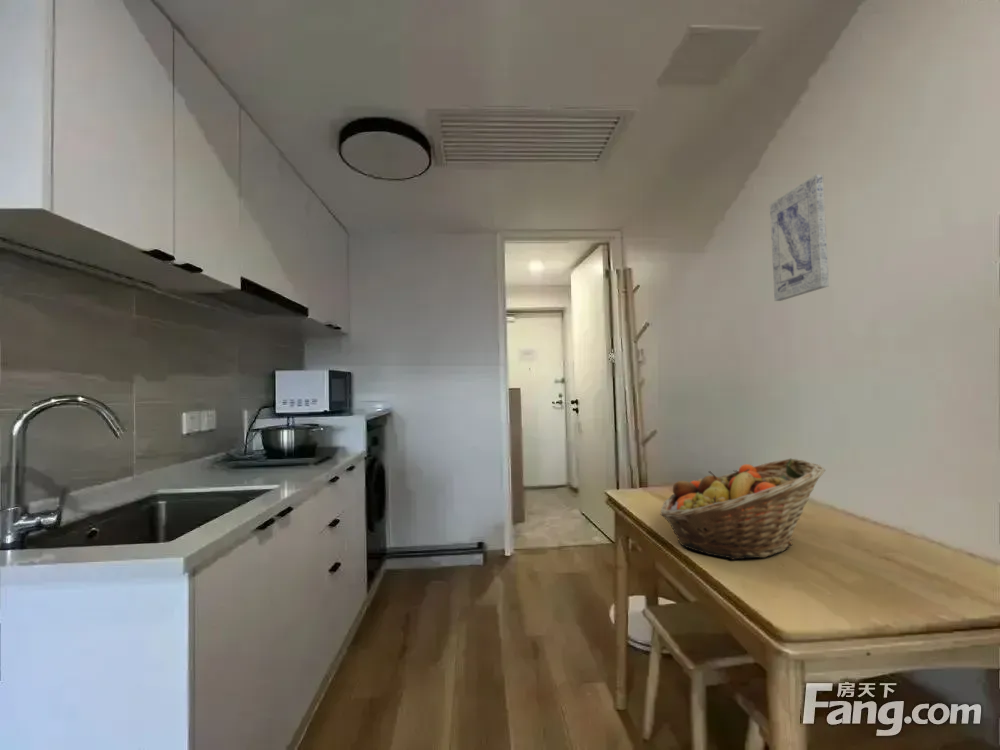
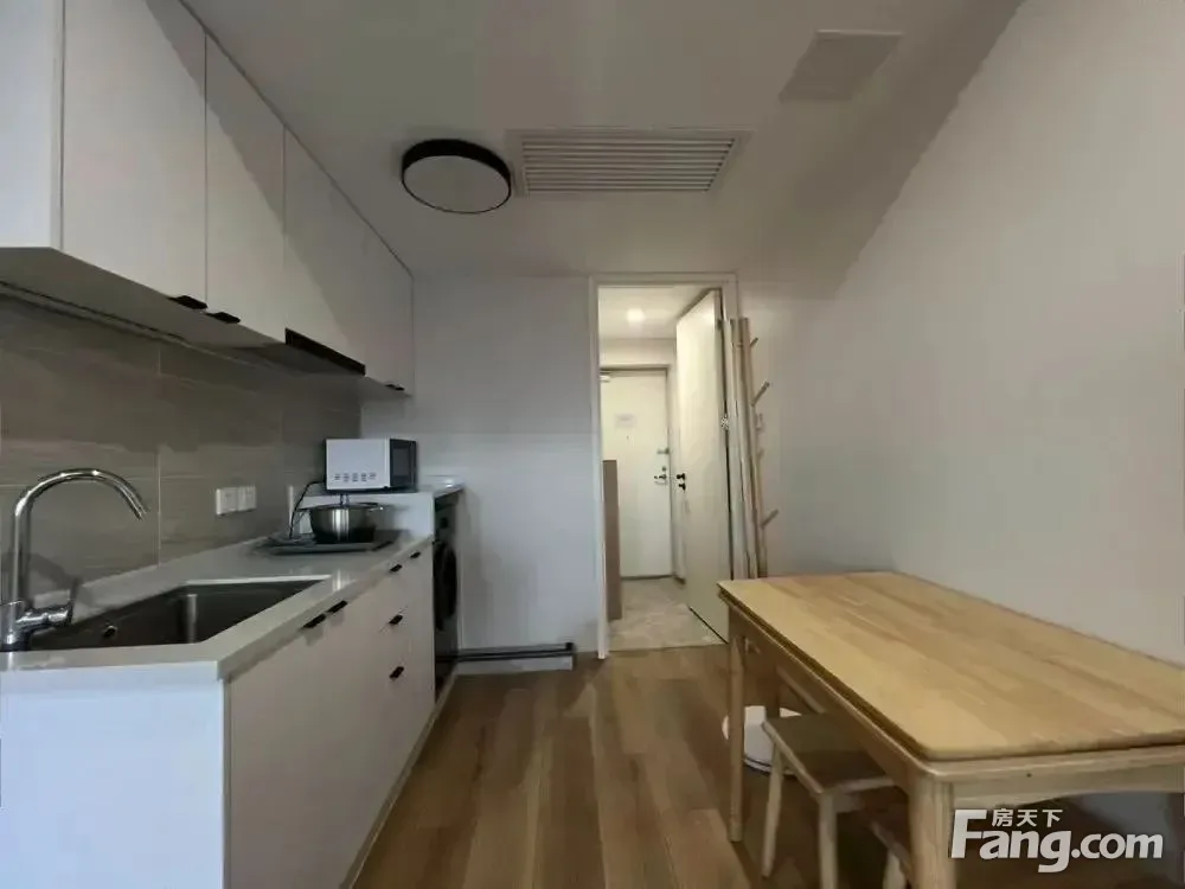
- fruit basket (737, 500)
- wall art (797, 242)
